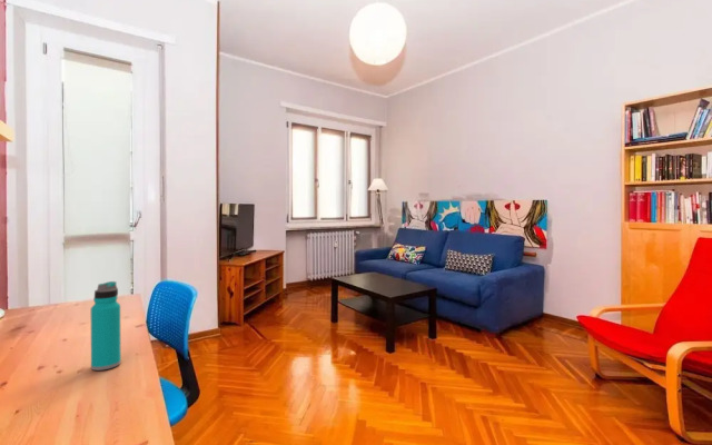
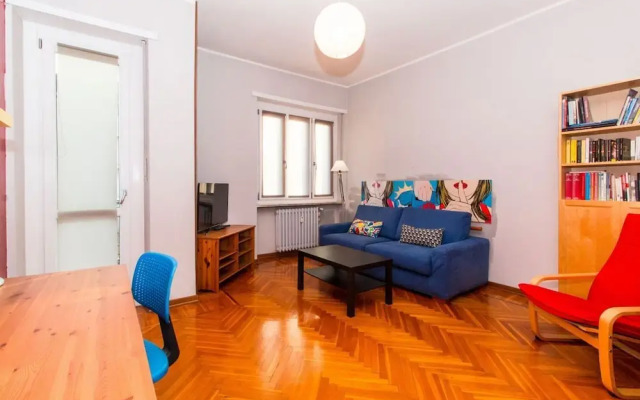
- water bottle (106, 324)
